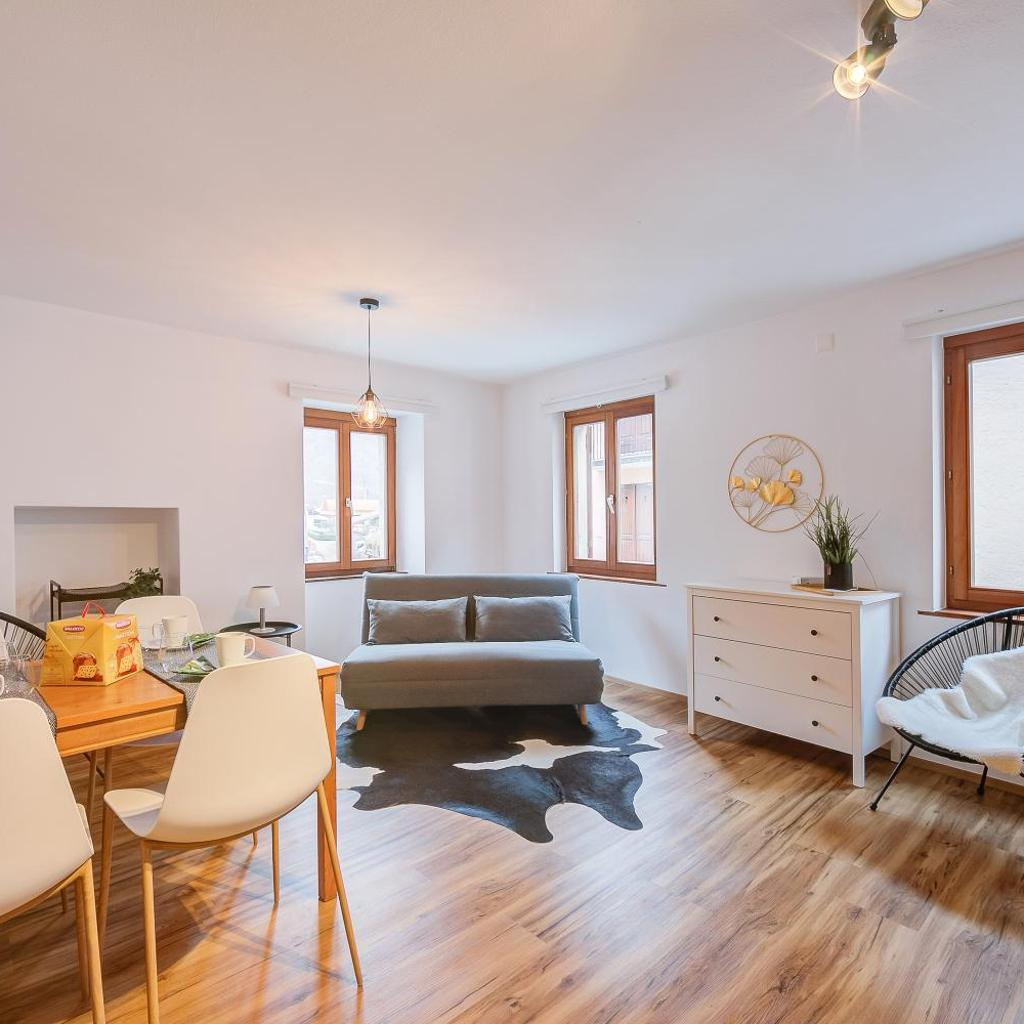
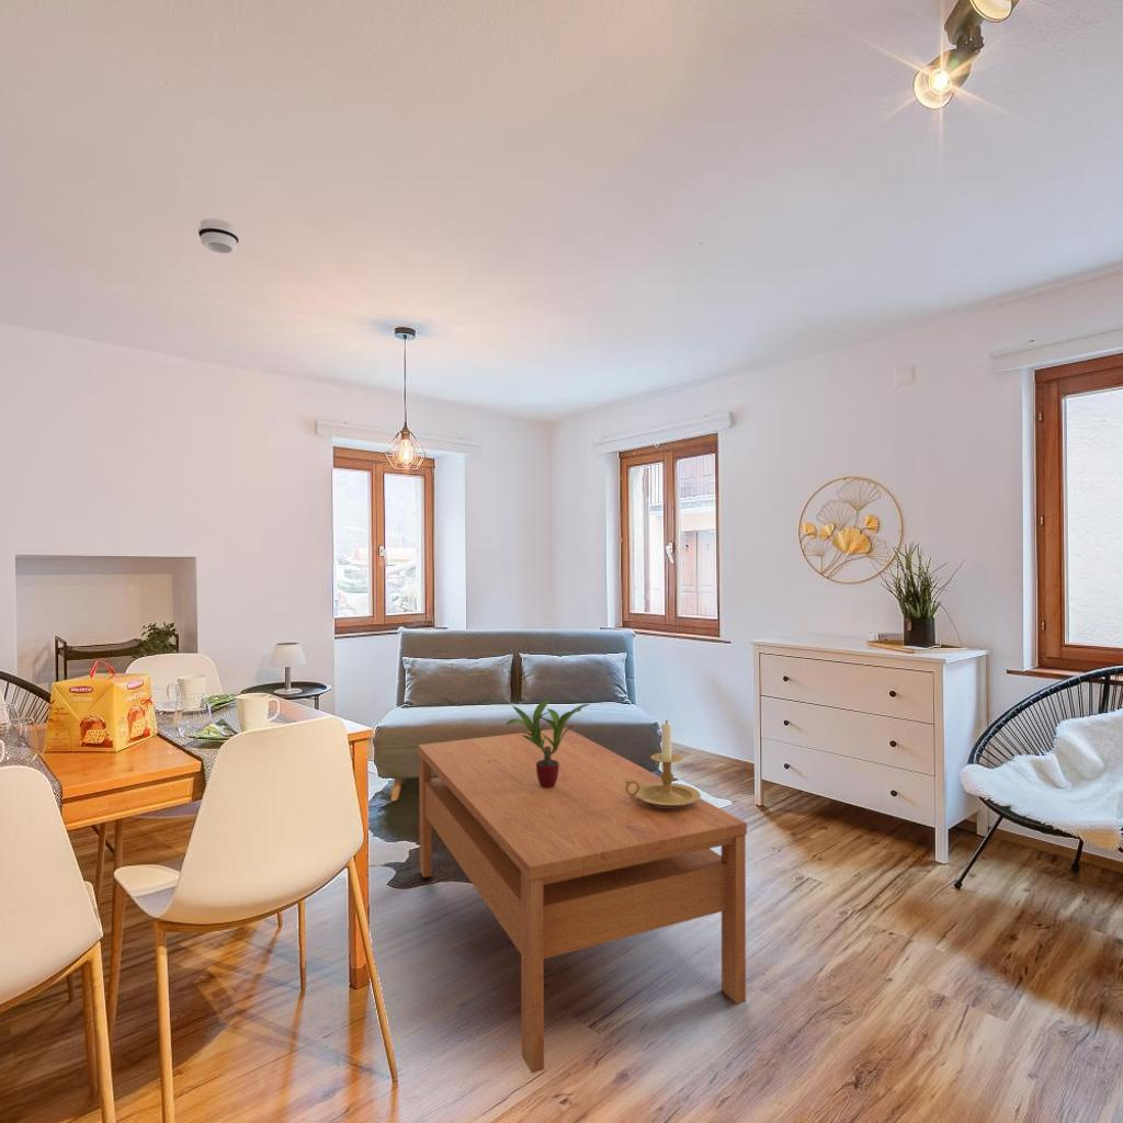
+ smoke detector (218, 237)
+ coffee table (554, 850)
+ potted plant (552, 745)
+ candle holder (666, 760)
